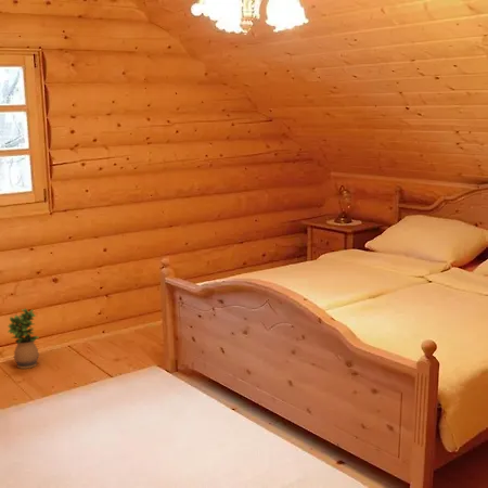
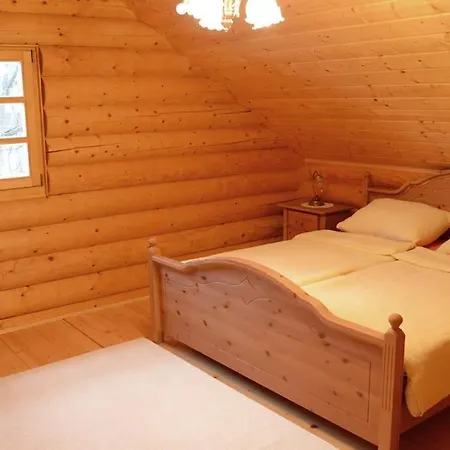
- potted plant (22, 337)
